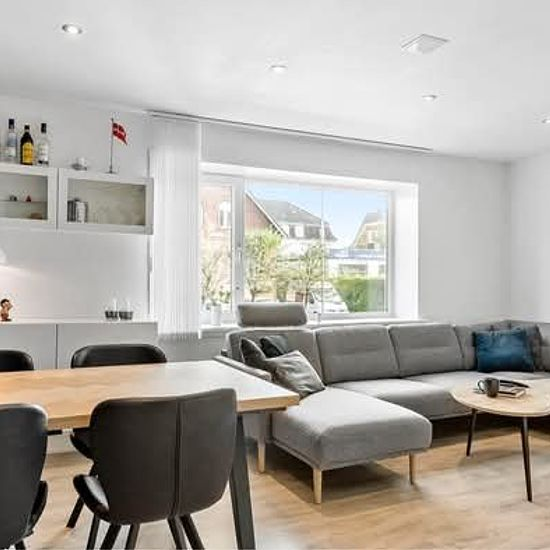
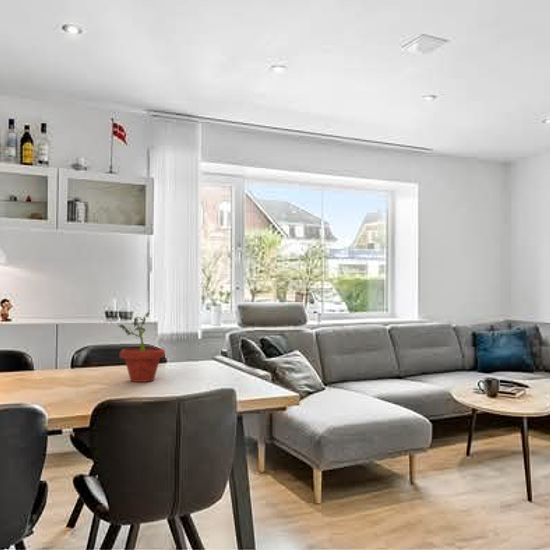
+ potted plant (141, 345)
